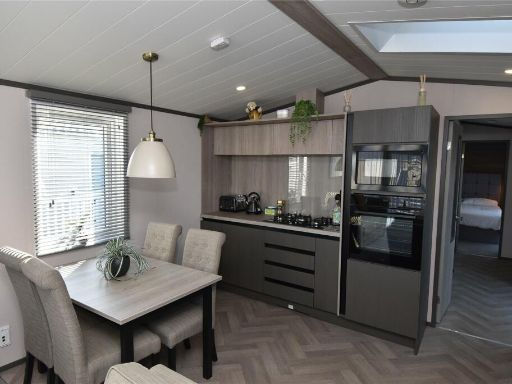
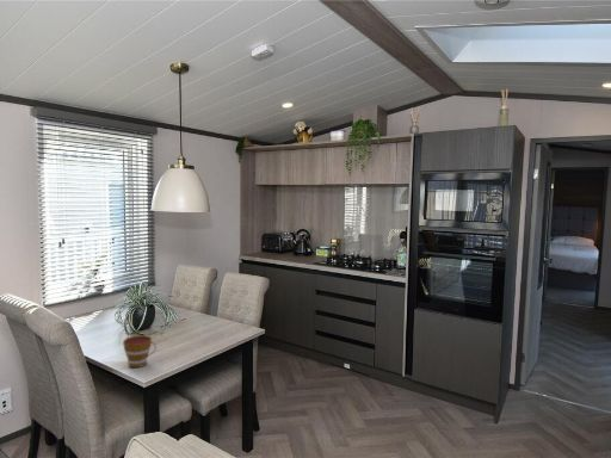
+ cup (140, 352)
